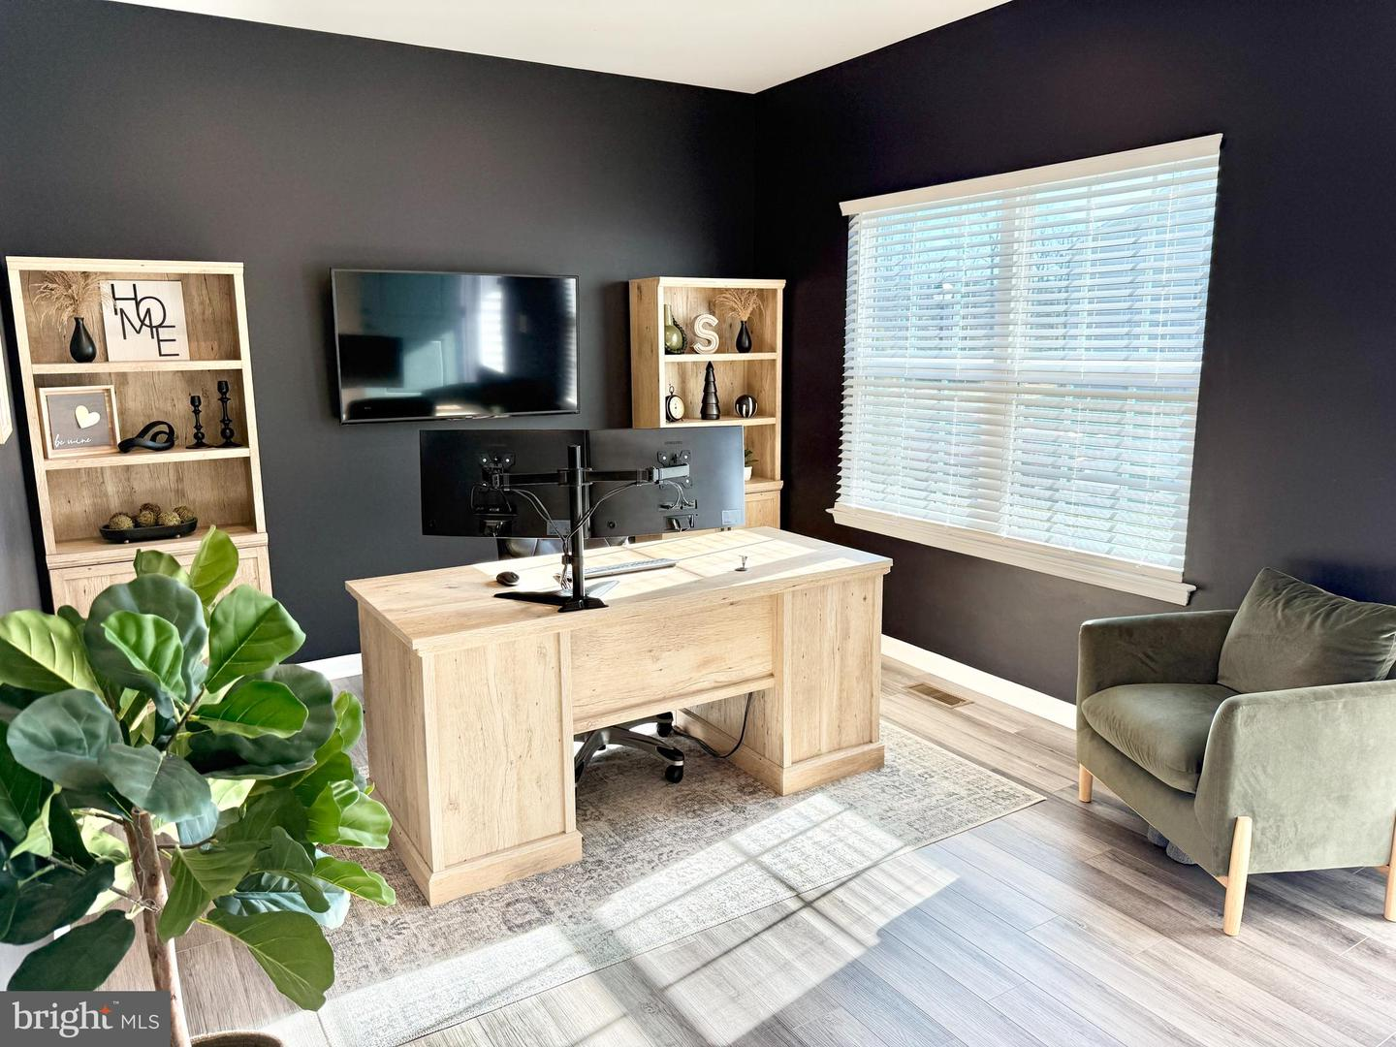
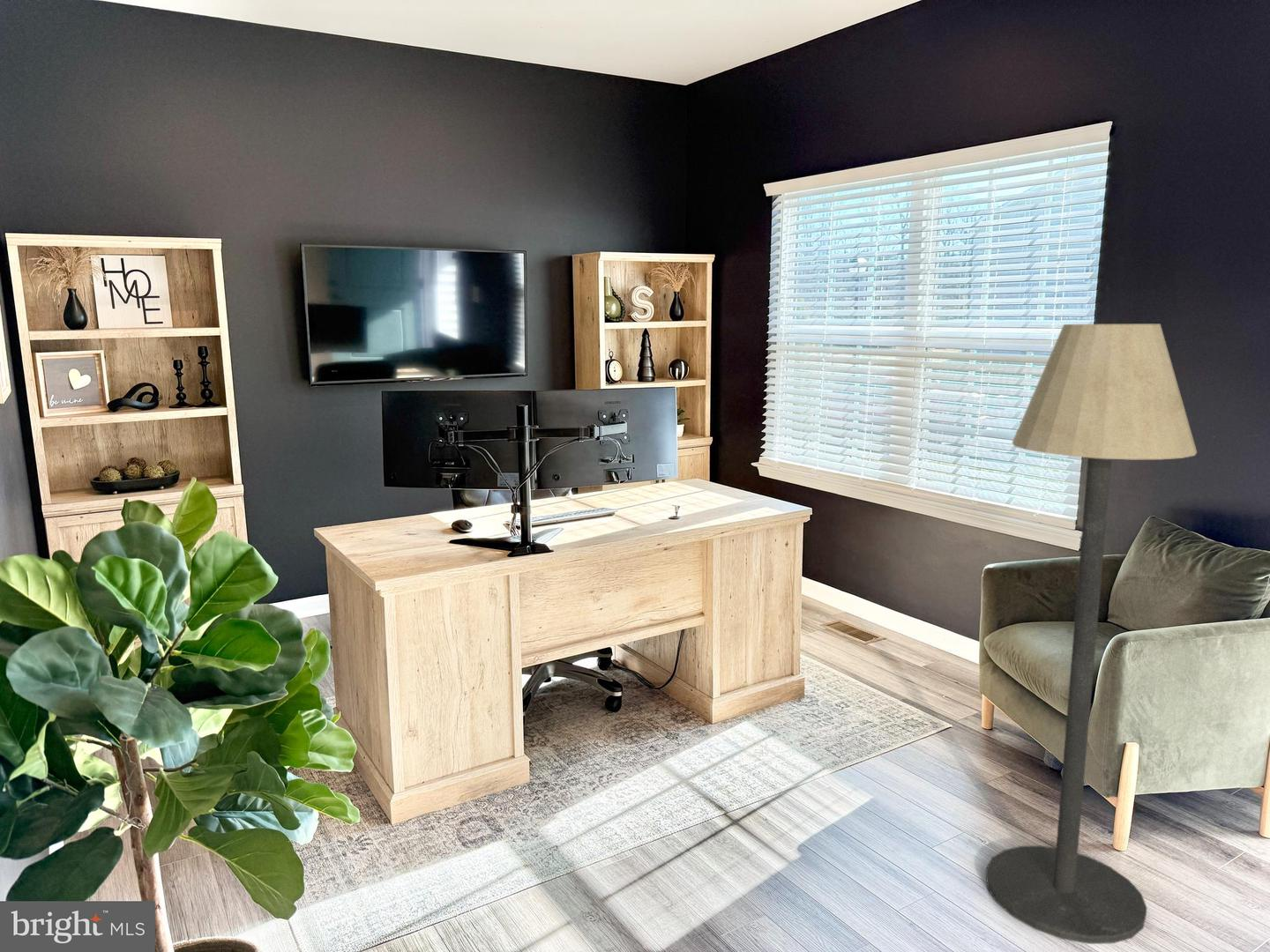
+ floor lamp (1086, 625)
